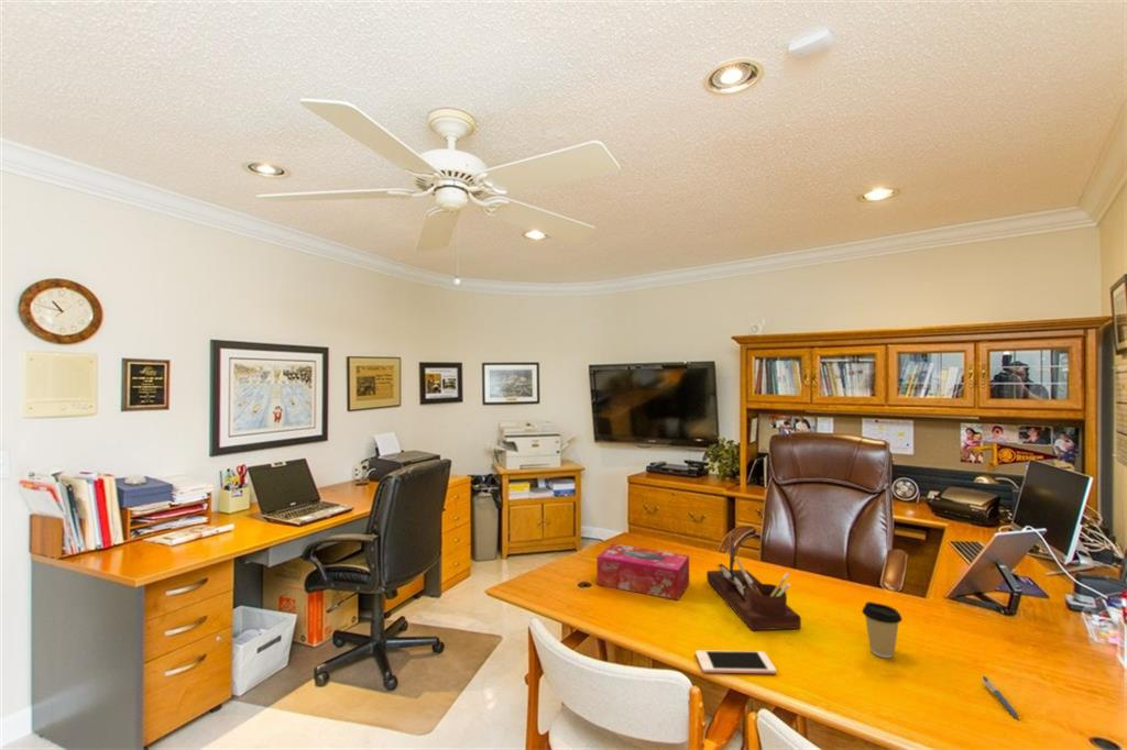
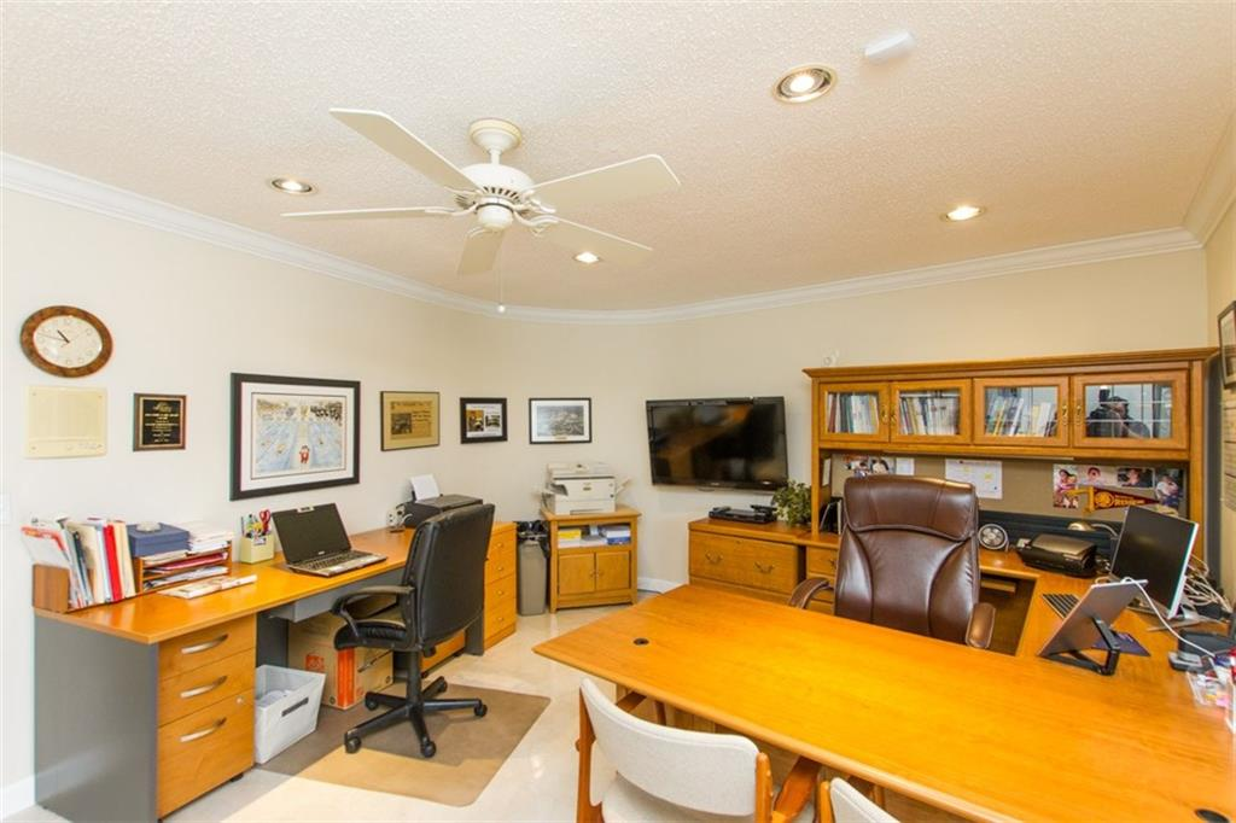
- coffee cup (882, 630)
- pen (998, 695)
- cell phone (734, 661)
- desk organizer (749, 575)
- tissue box (643, 570)
